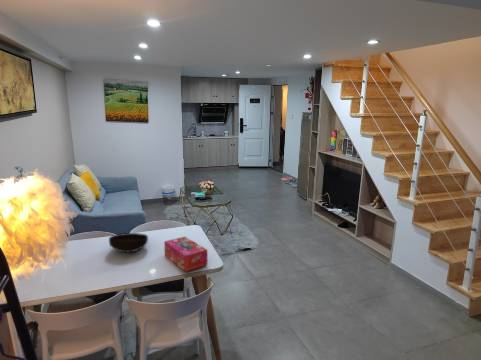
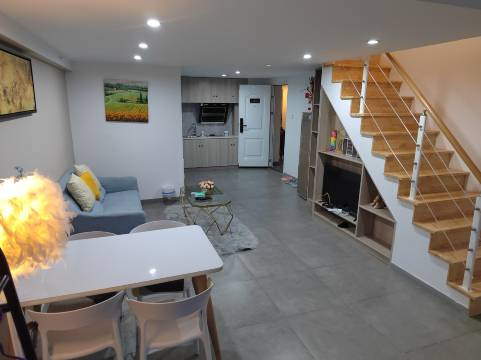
- tissue box (185, 252)
- bowl (129, 243)
